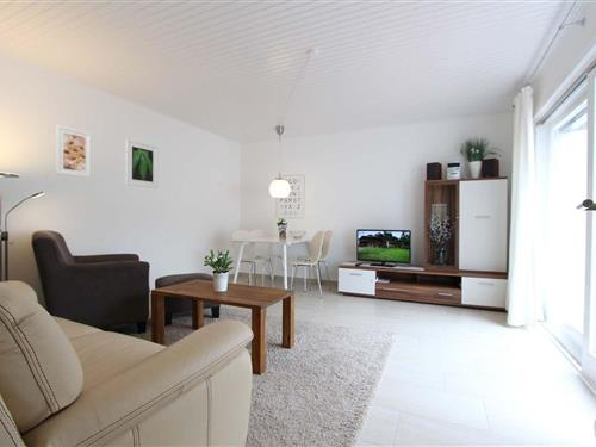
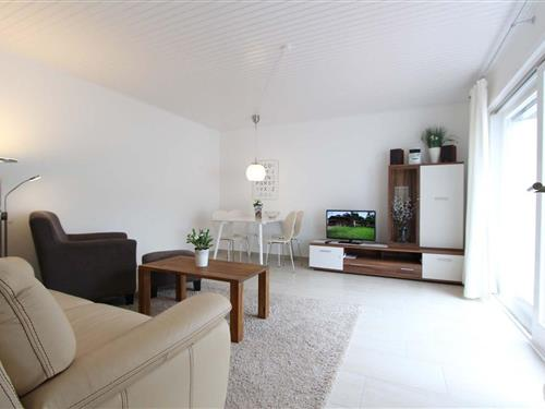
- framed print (74, 153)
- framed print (142, 164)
